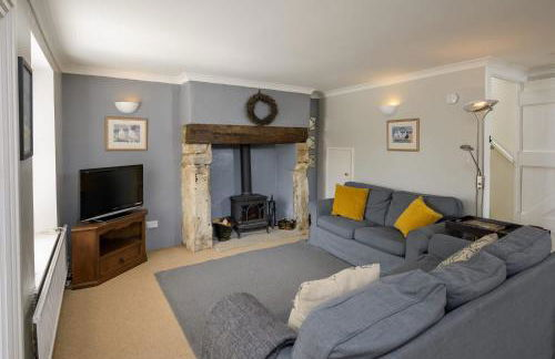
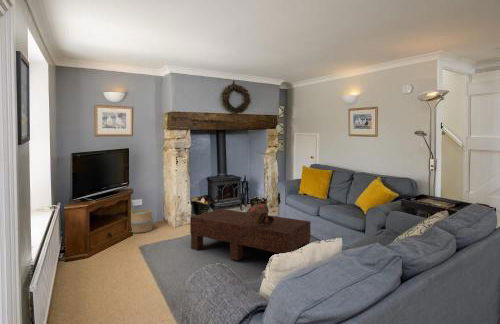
+ coffee table (248, 235)
+ bucket (140, 220)
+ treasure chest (256, 212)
